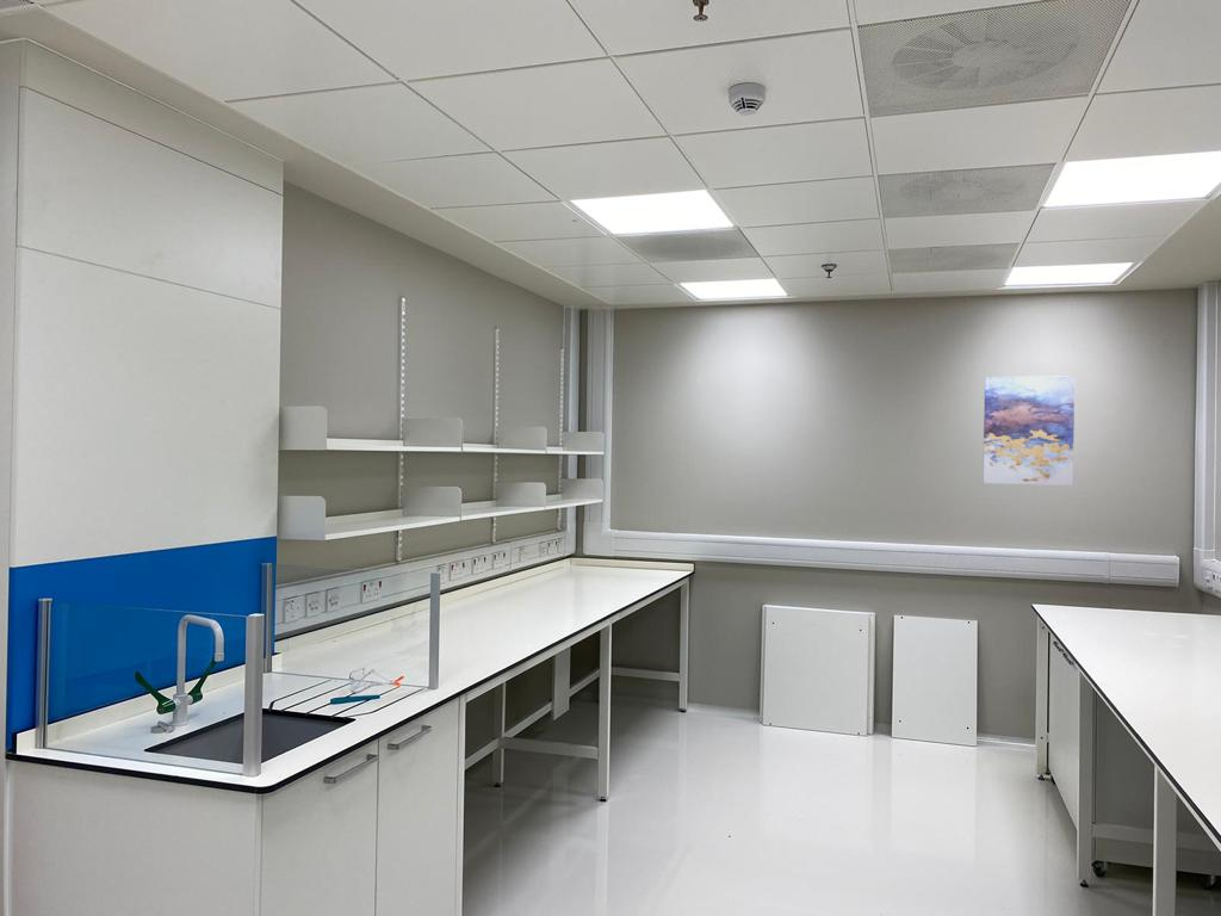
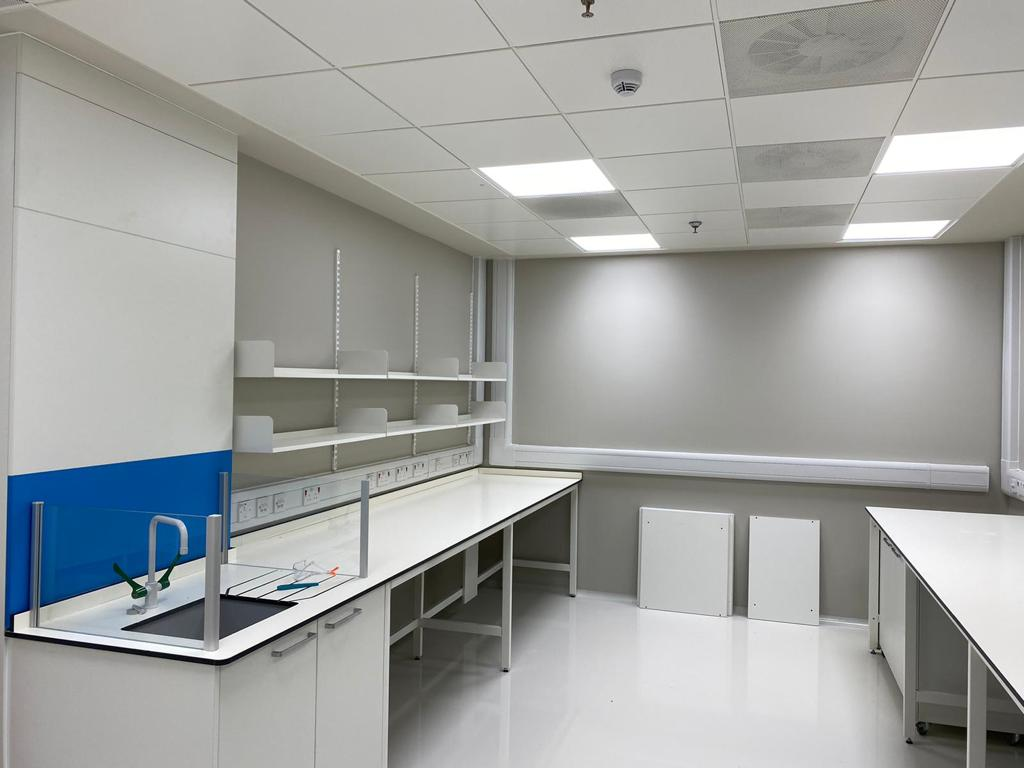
- wall art (1028, 431)
